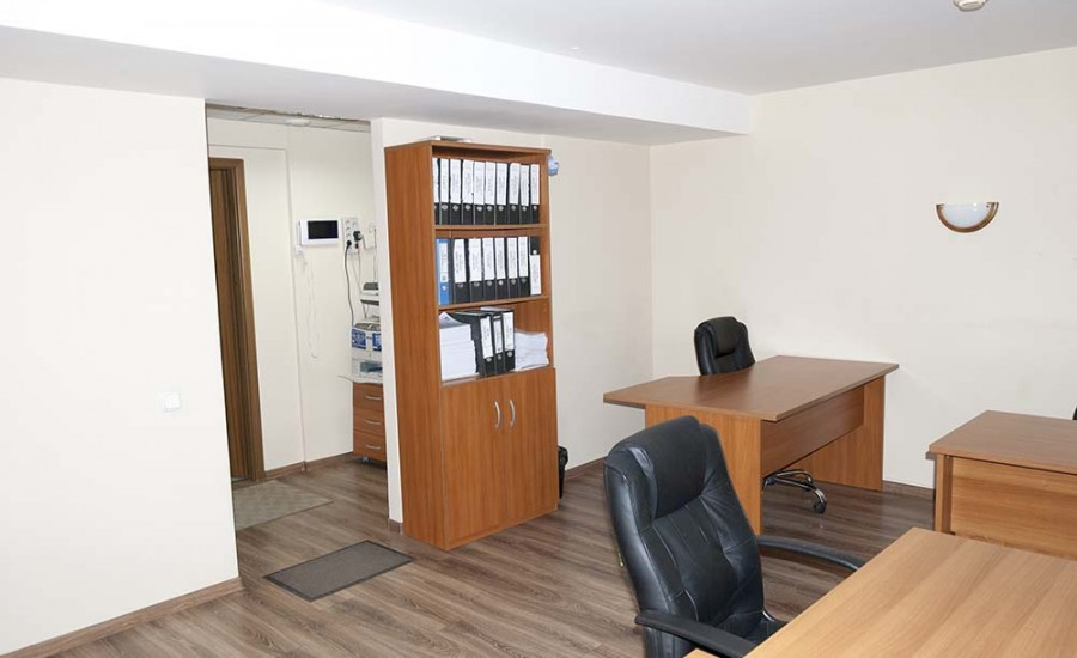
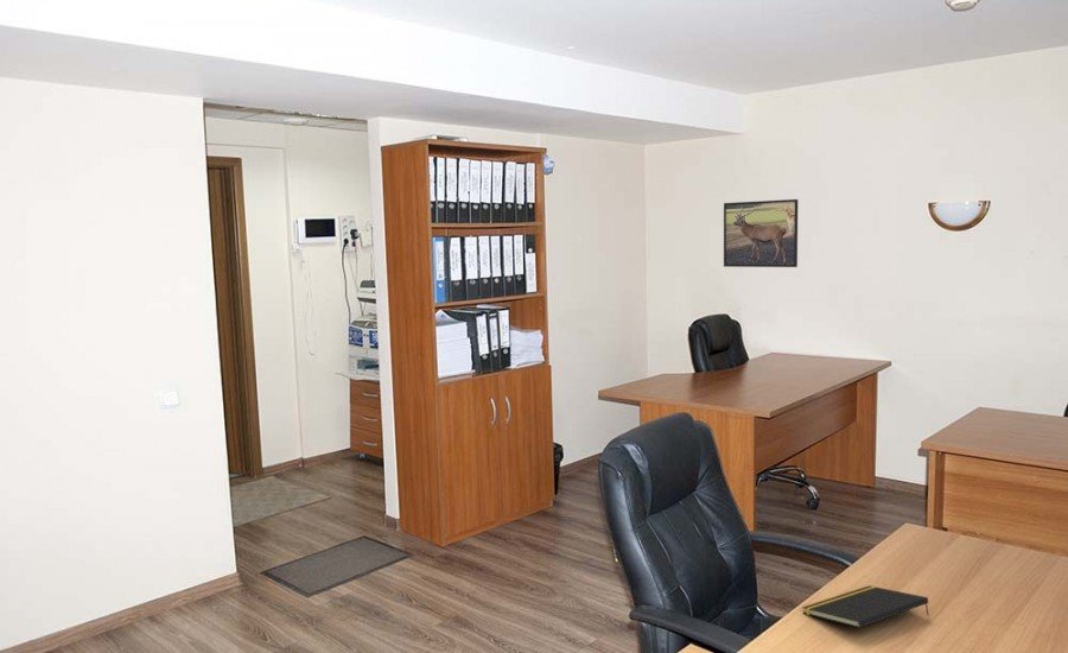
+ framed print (759, 234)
+ notepad (864, 604)
